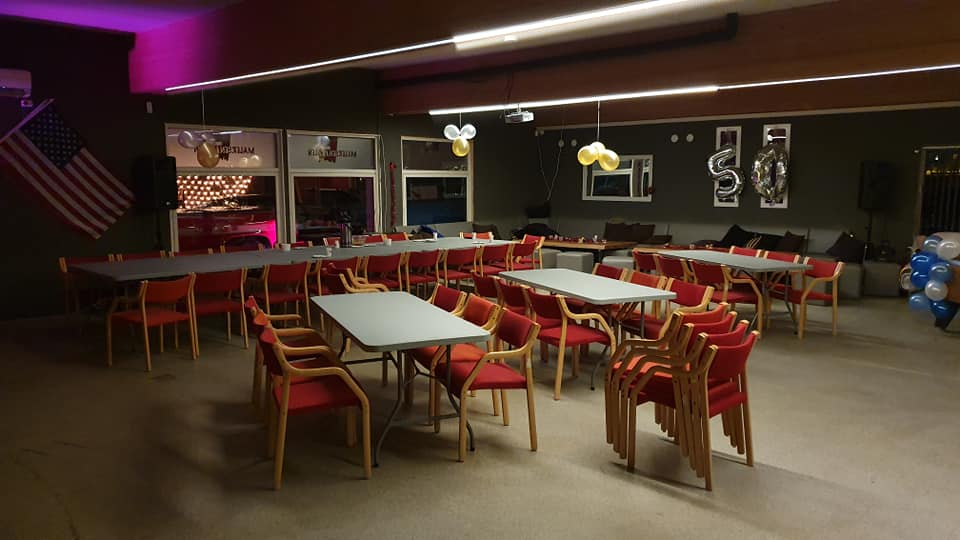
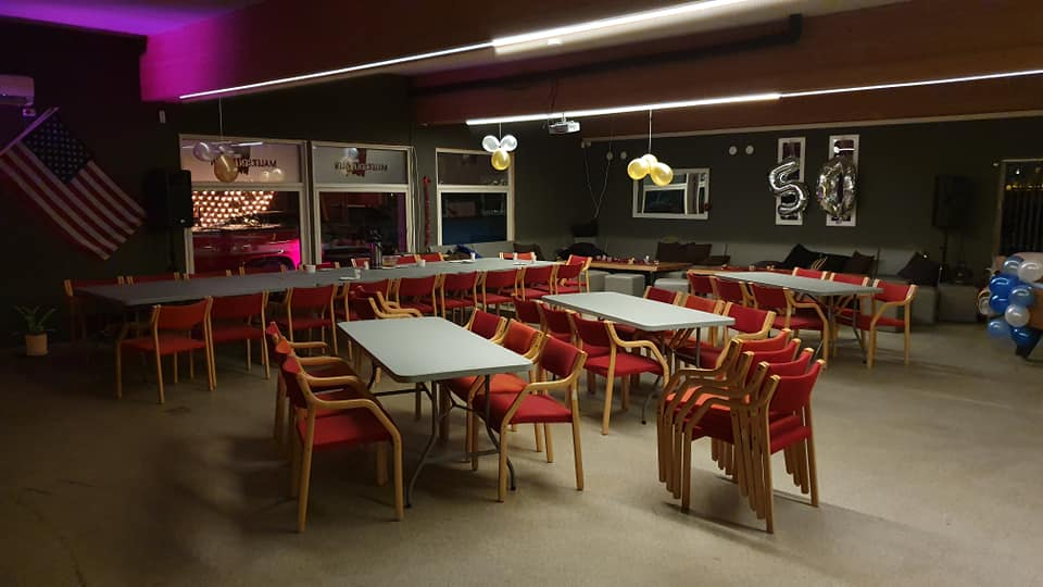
+ house plant (37, 329)
